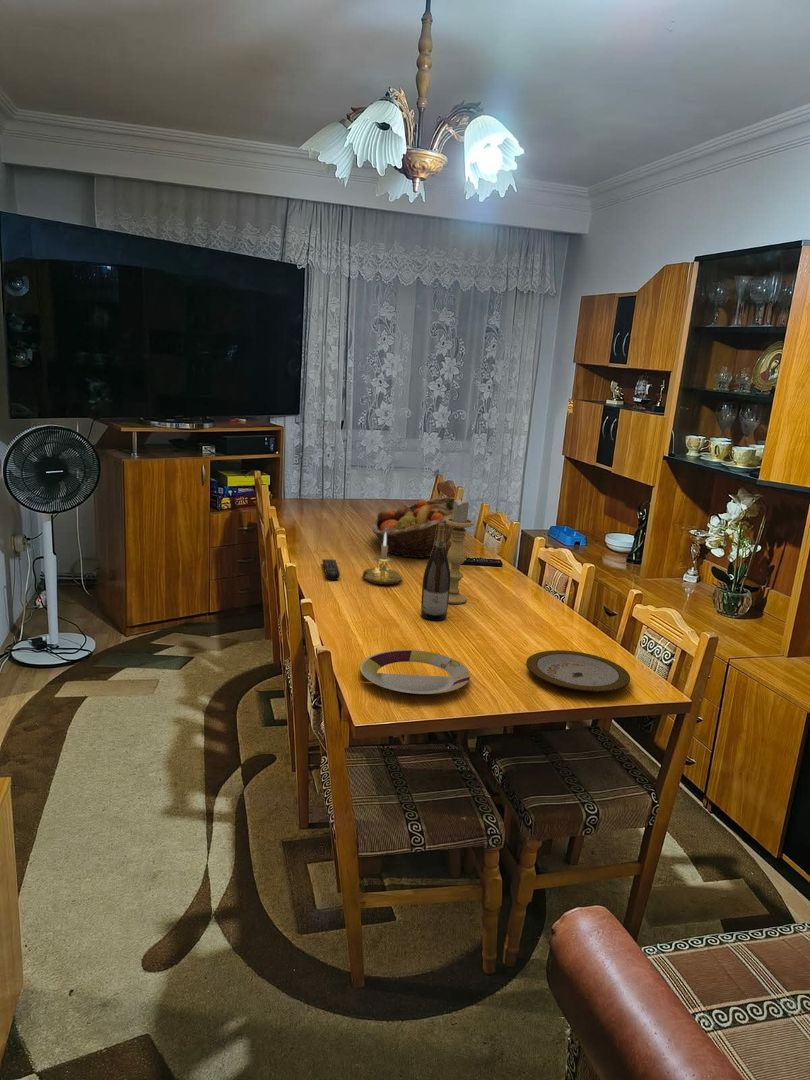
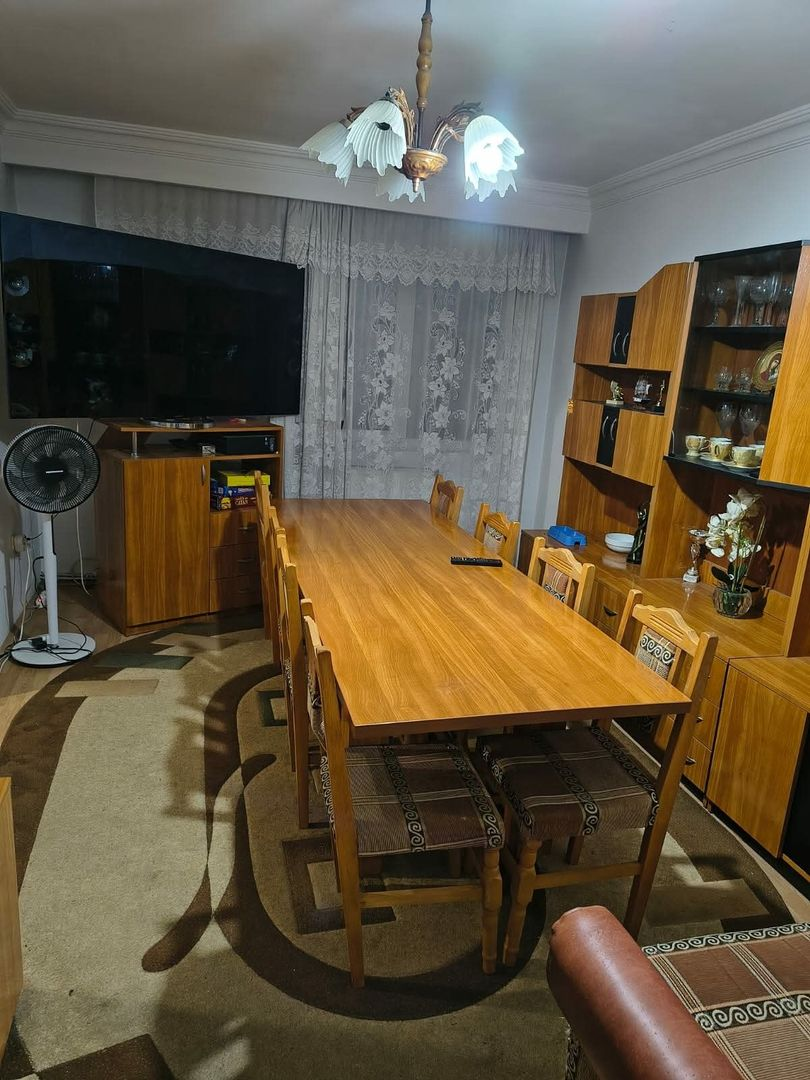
- plate (414, 675)
- plate (577, 673)
- fruit basket (419, 524)
- wine bottle (437, 570)
- candle holder (383, 555)
- remote control (330, 568)
- candle holder (457, 549)
